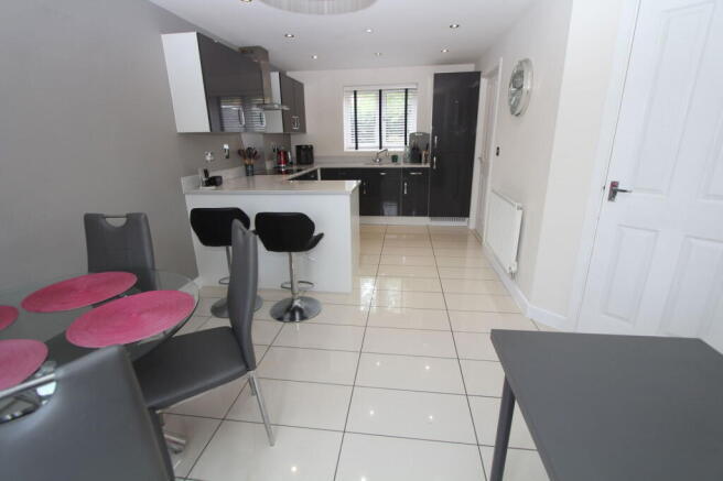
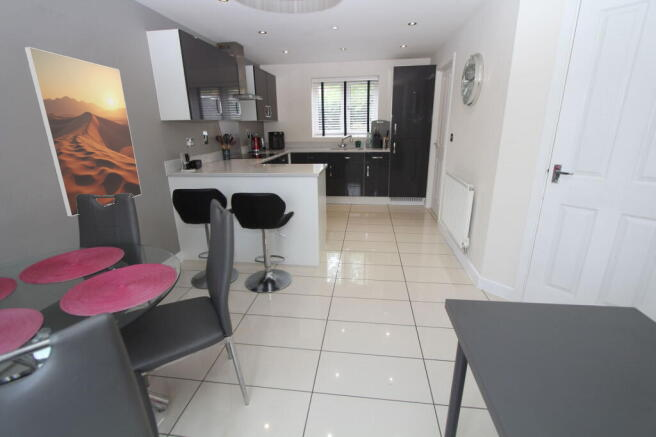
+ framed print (95, 136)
